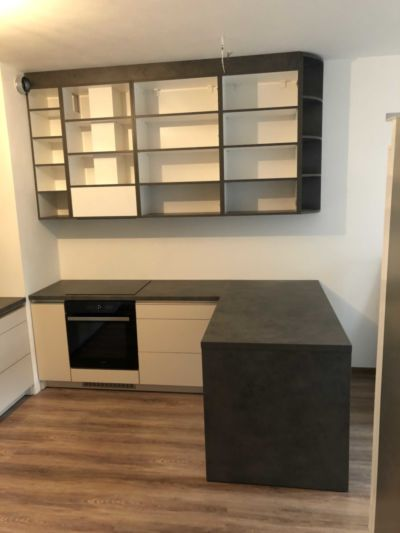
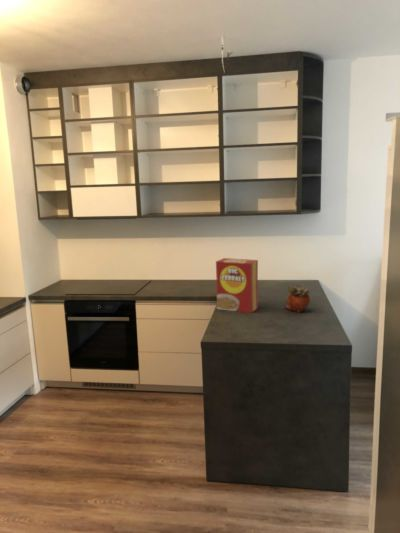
+ succulent planter (296, 296)
+ cereal box (237, 284)
